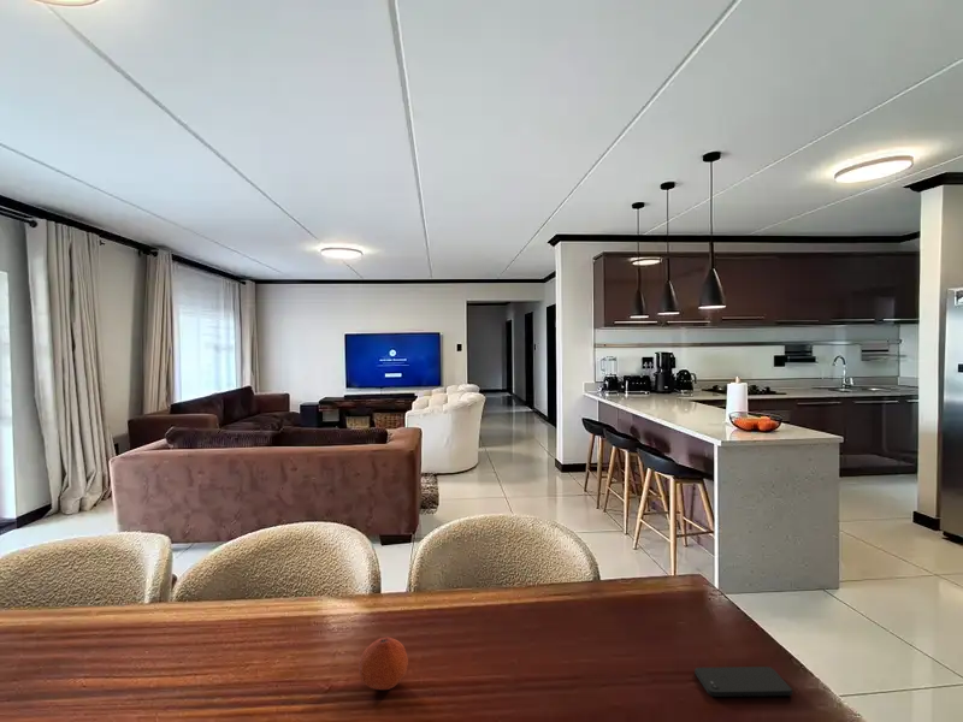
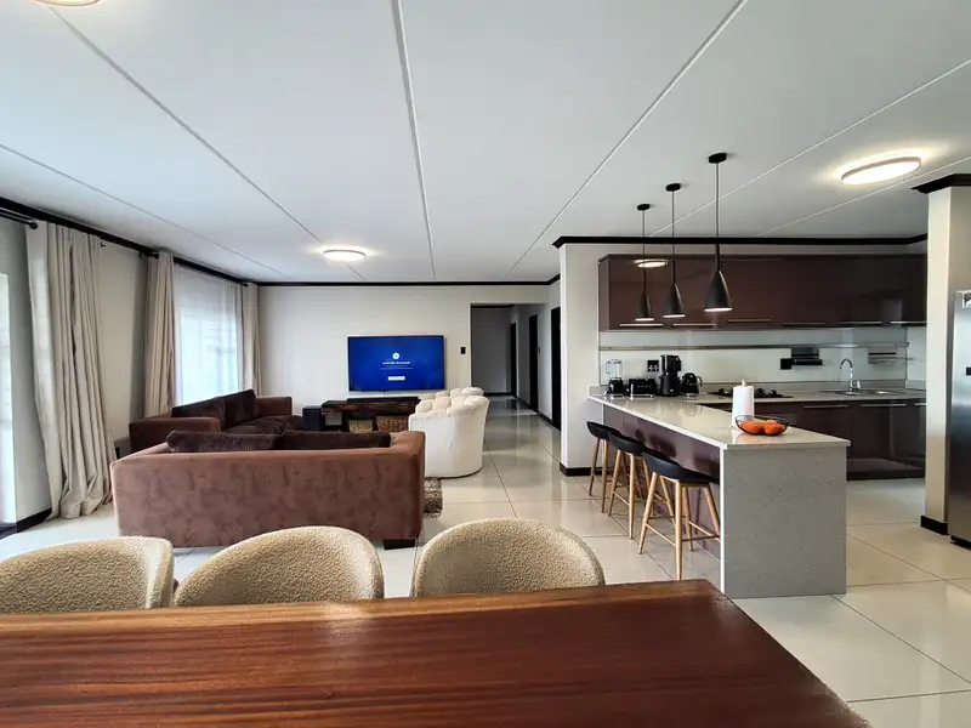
- smartphone (742, 680)
- fruit (383, 662)
